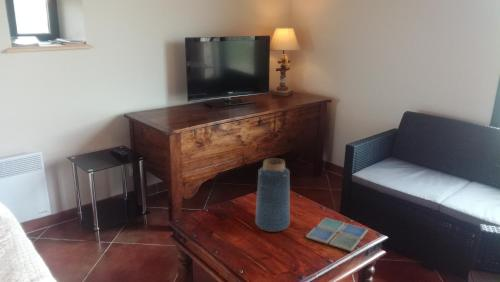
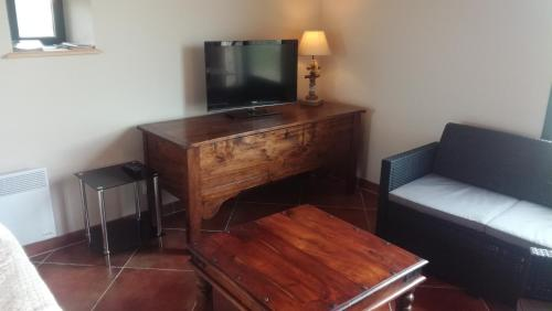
- vase (273, 193)
- drink coaster (337, 232)
